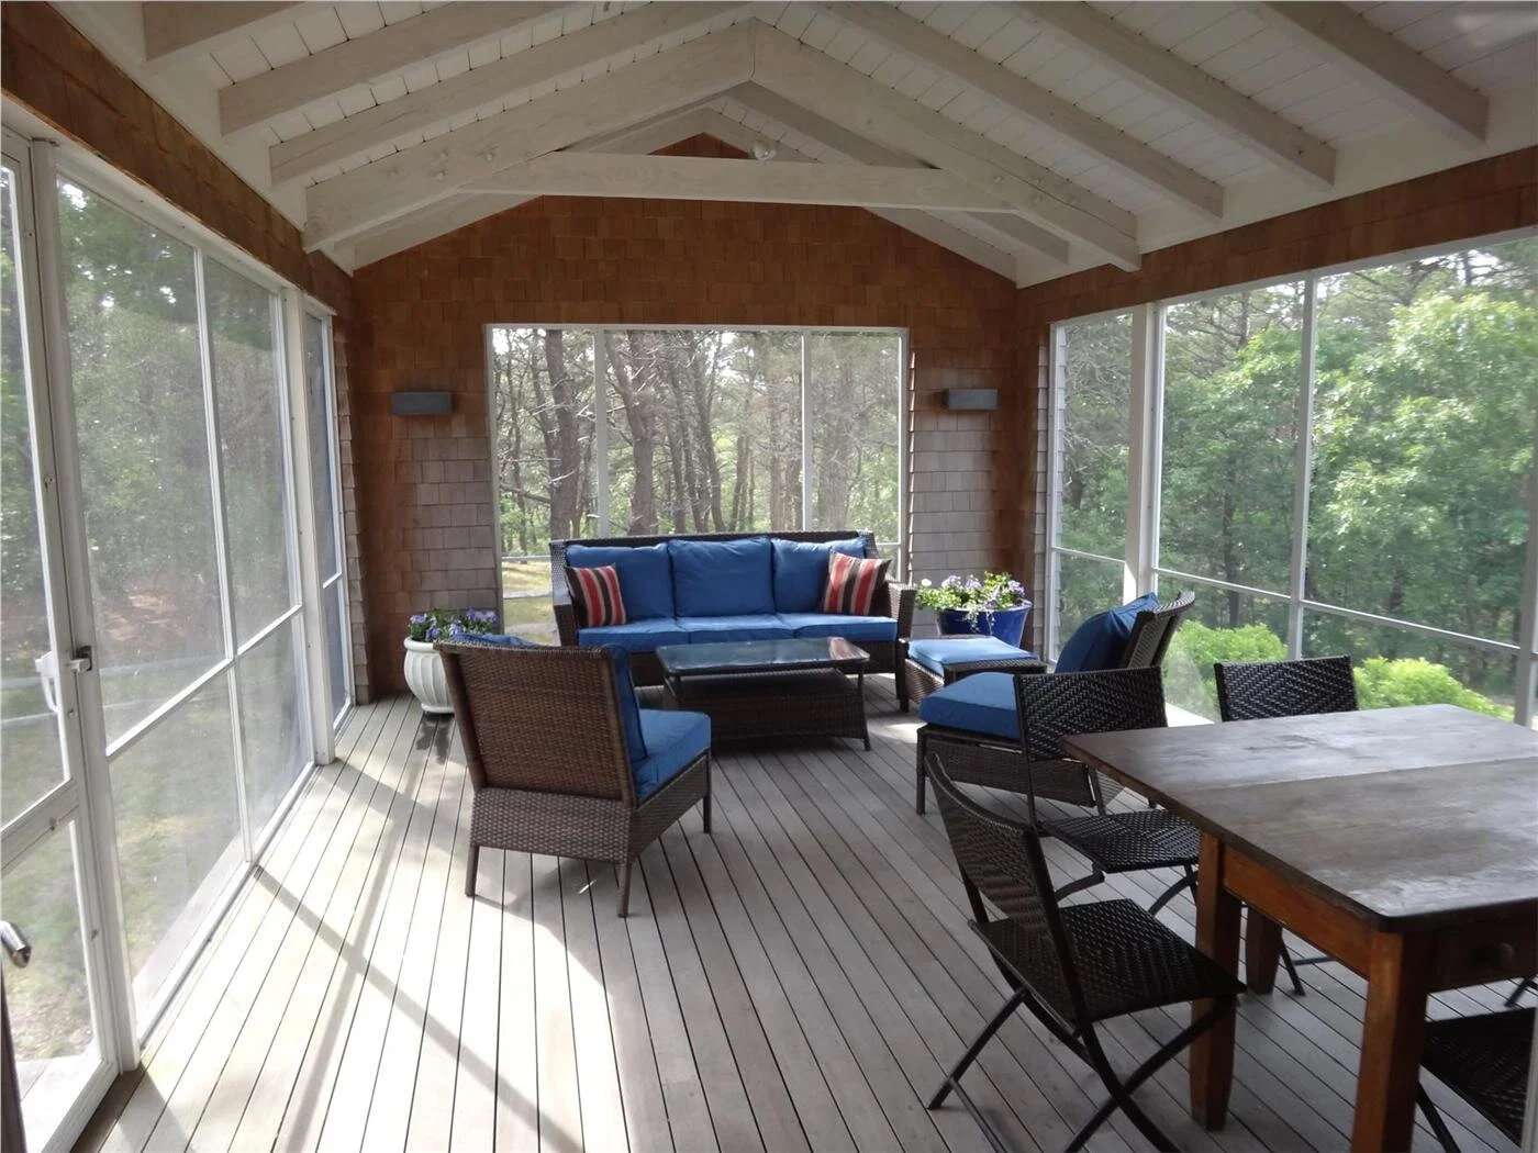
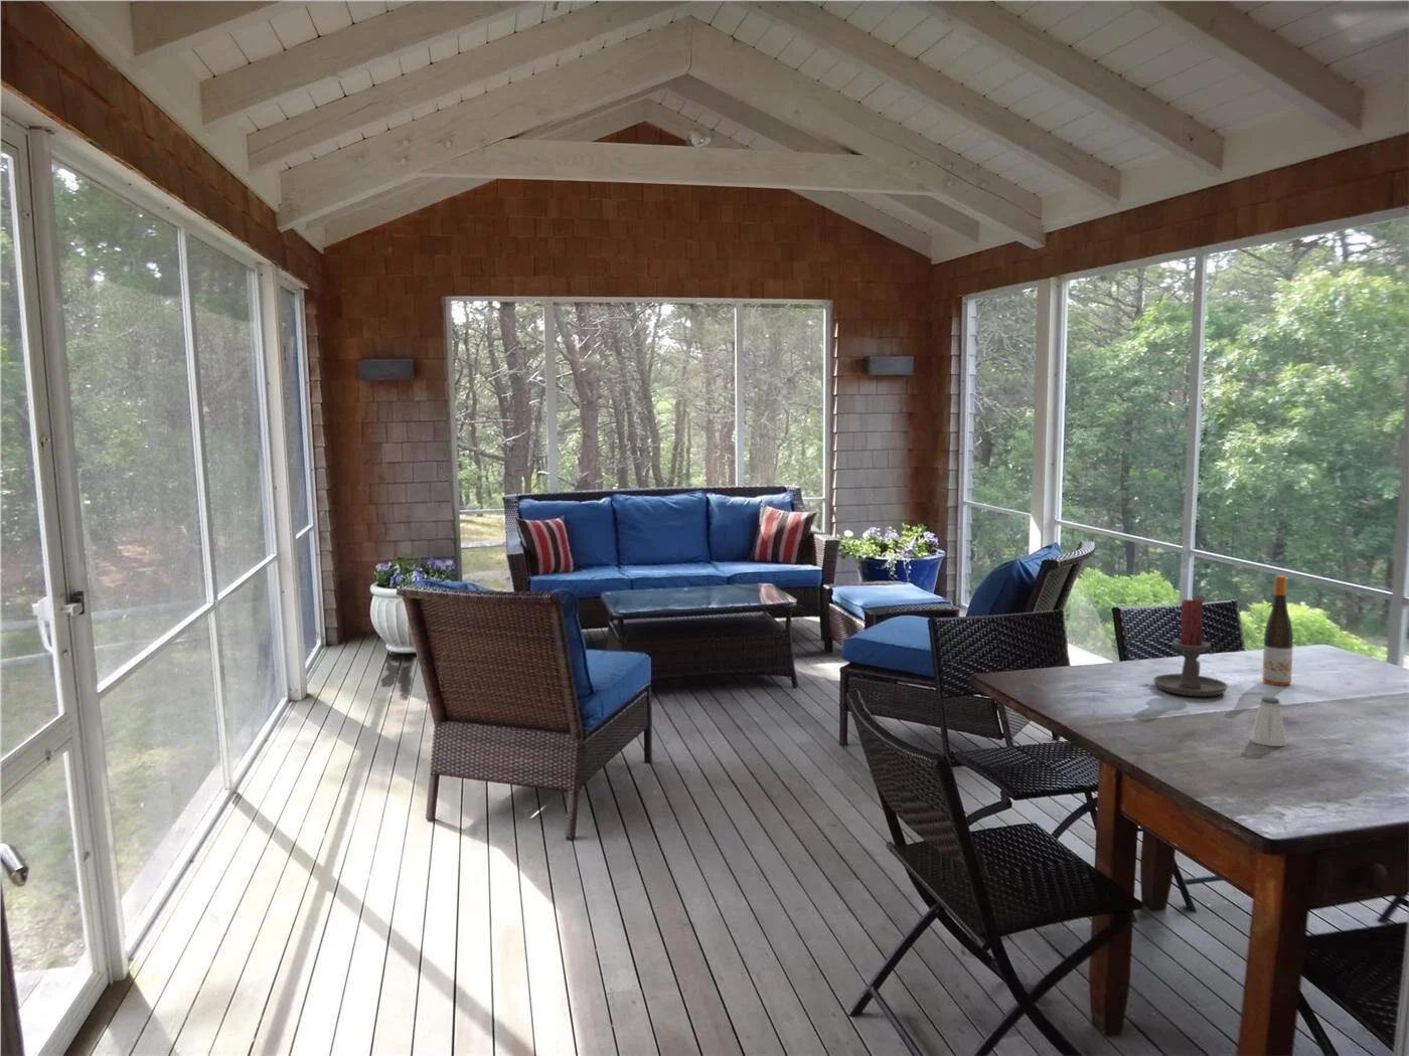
+ wine bottle (1278, 629)
+ candle holder (1192, 641)
+ saltshaker (1269, 719)
